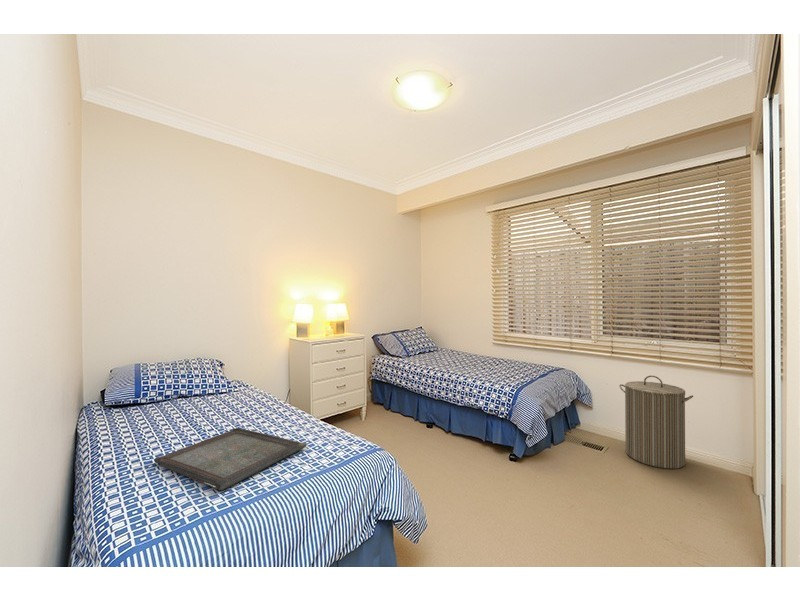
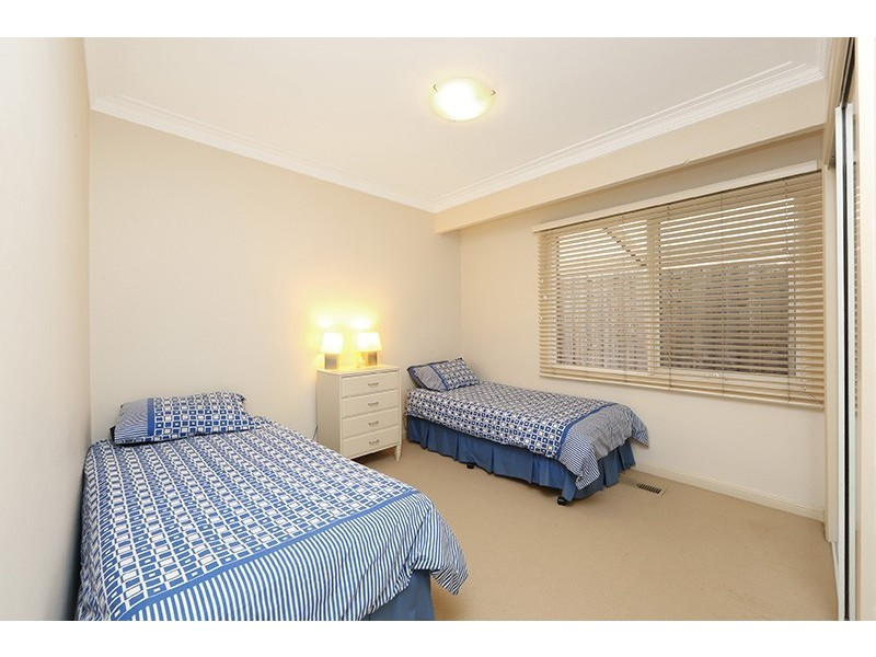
- laundry hamper (654, 416)
- serving tray (233, 452)
